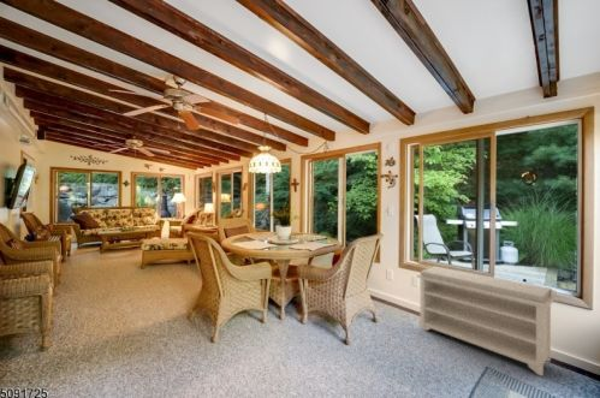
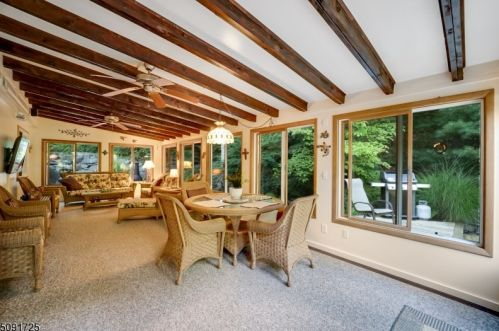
- bench (479, 310)
